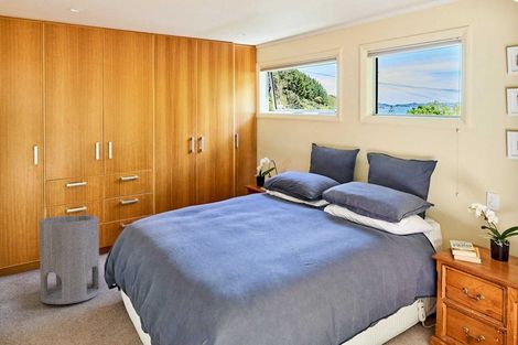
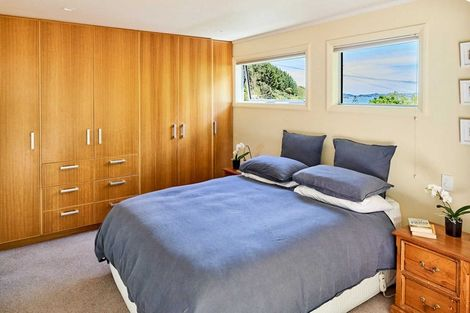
- cylinder (69, 255)
